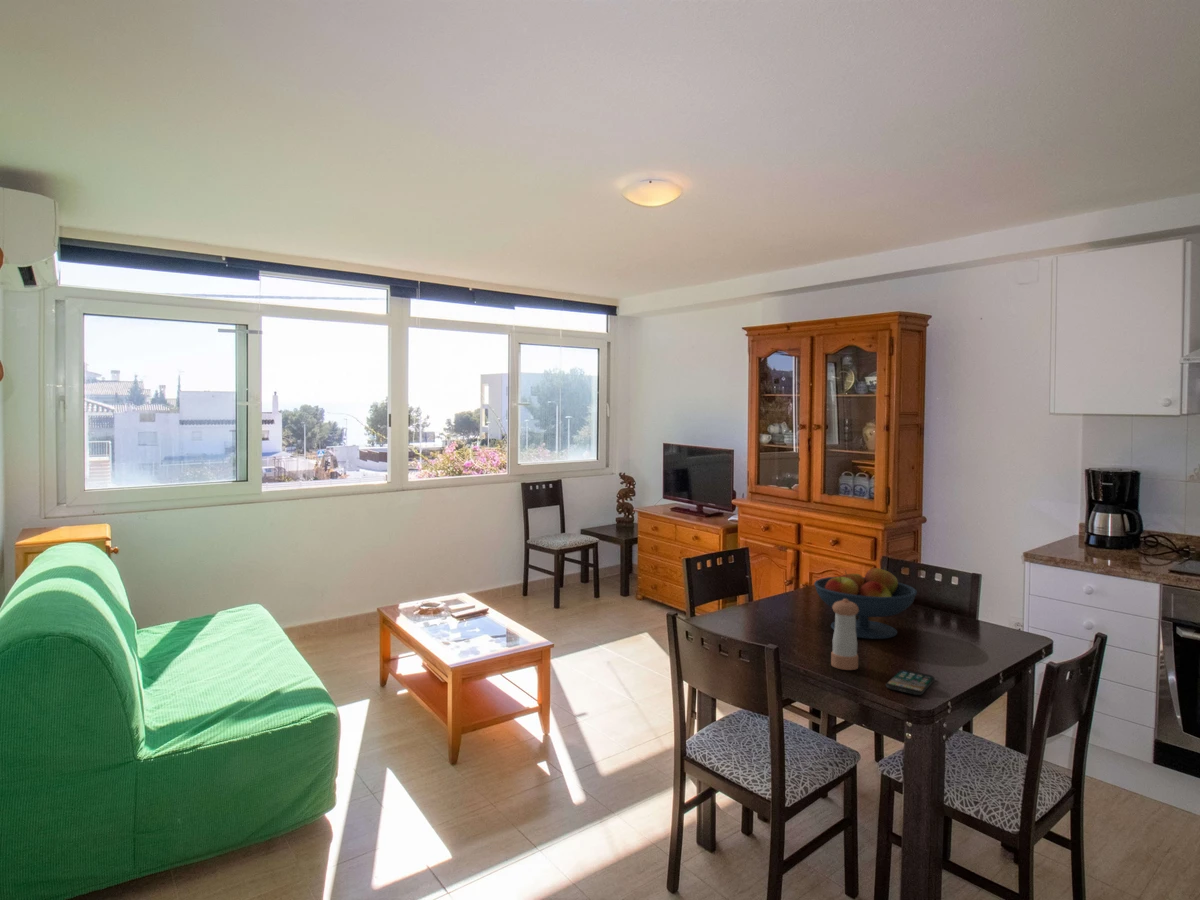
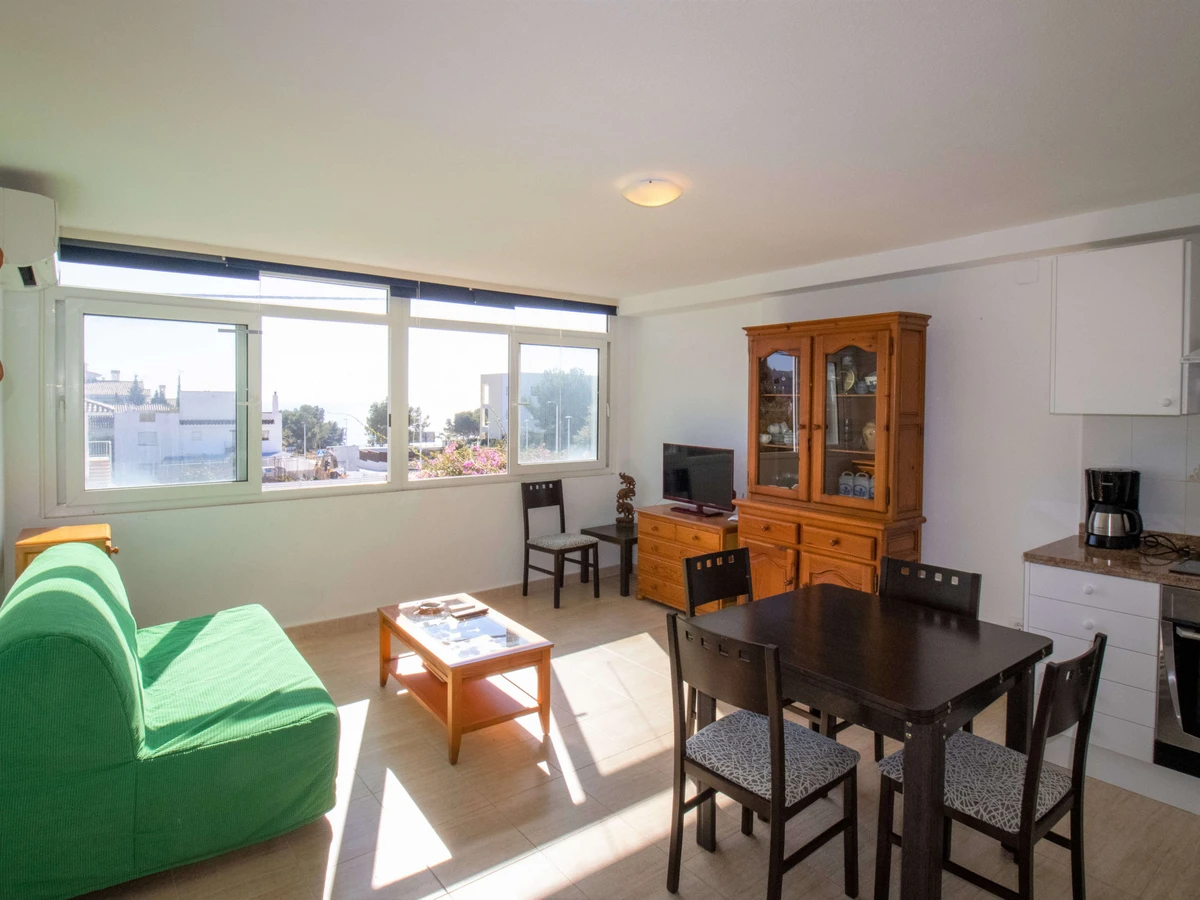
- fruit bowl (864, 600)
- pepper shaker (845, 632)
- smartphone (910, 681)
